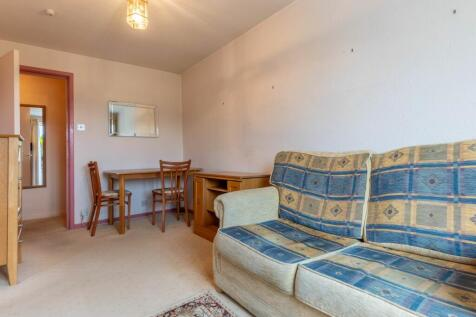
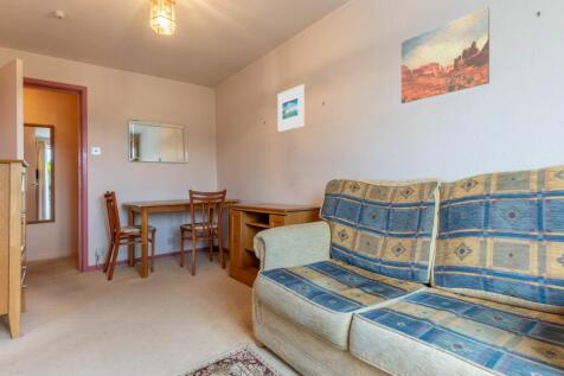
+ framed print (290, 109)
+ wall art (440, 60)
